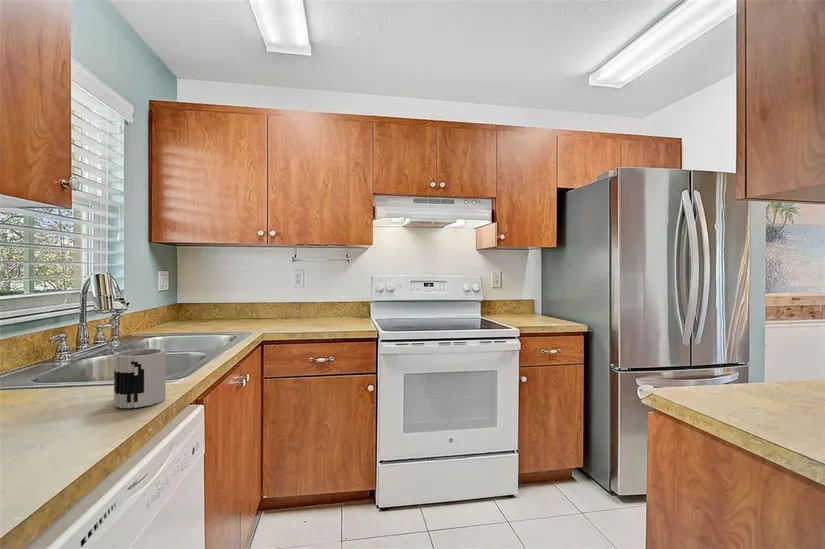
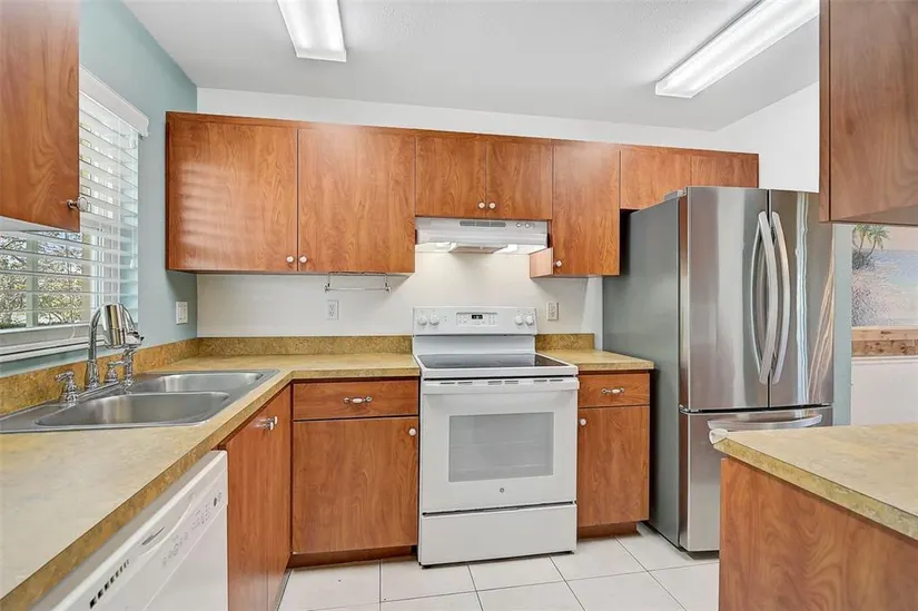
- mug (138, 374)
